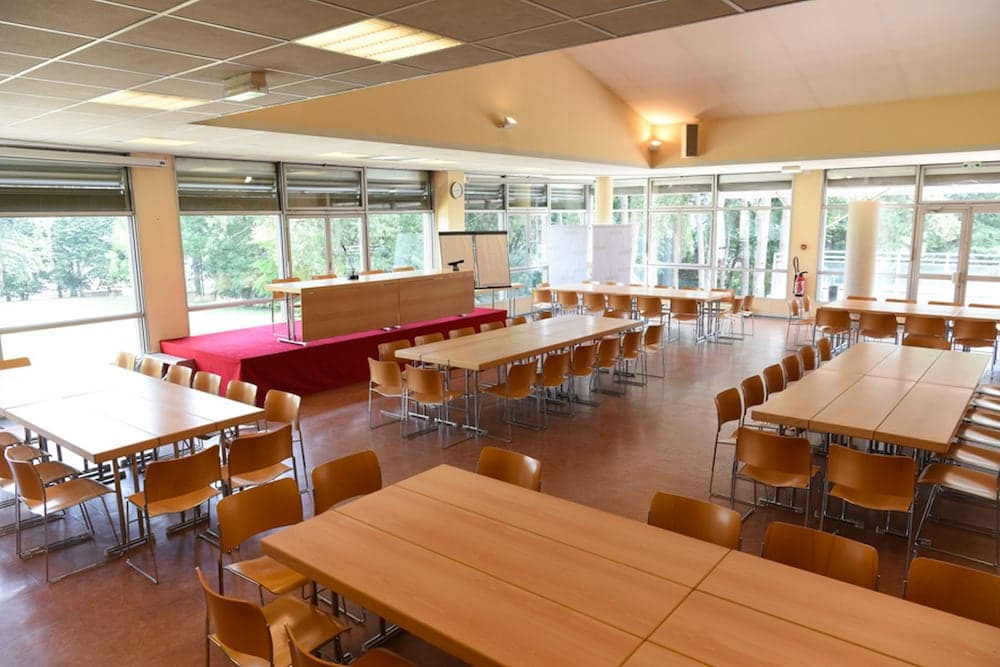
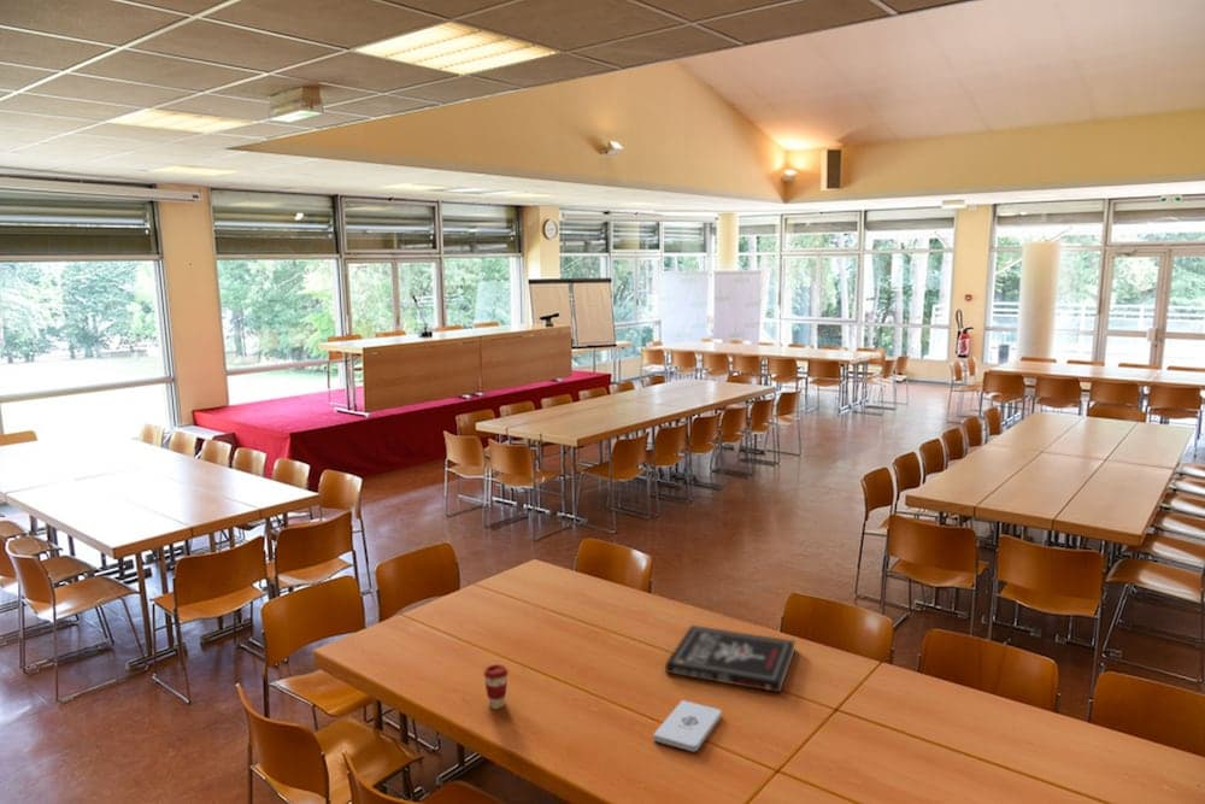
+ notepad (688, 724)
+ book (731, 657)
+ coffee cup (495, 687)
